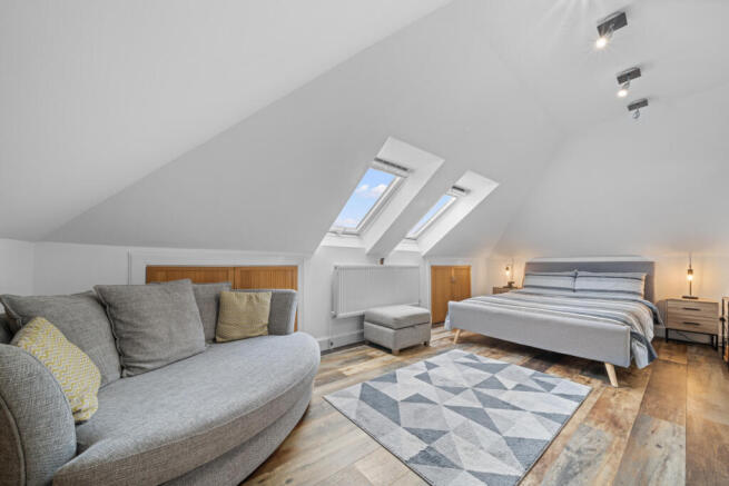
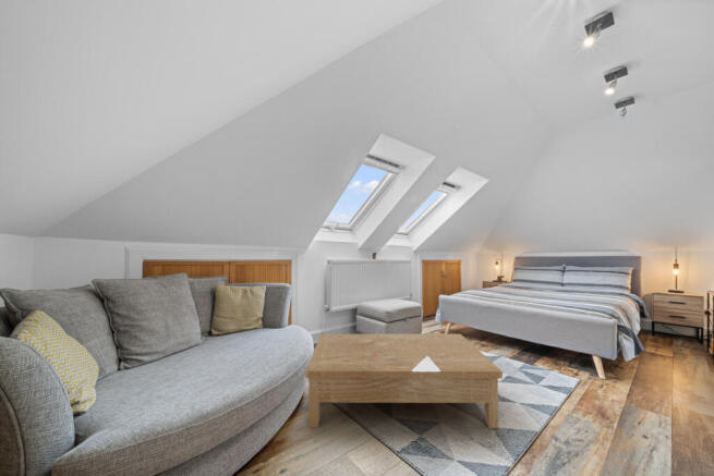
+ coffee table (396, 374)
